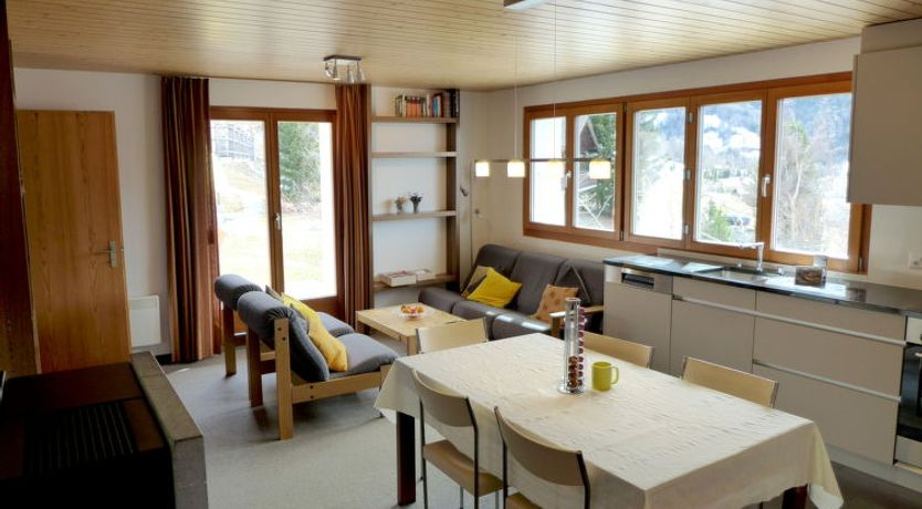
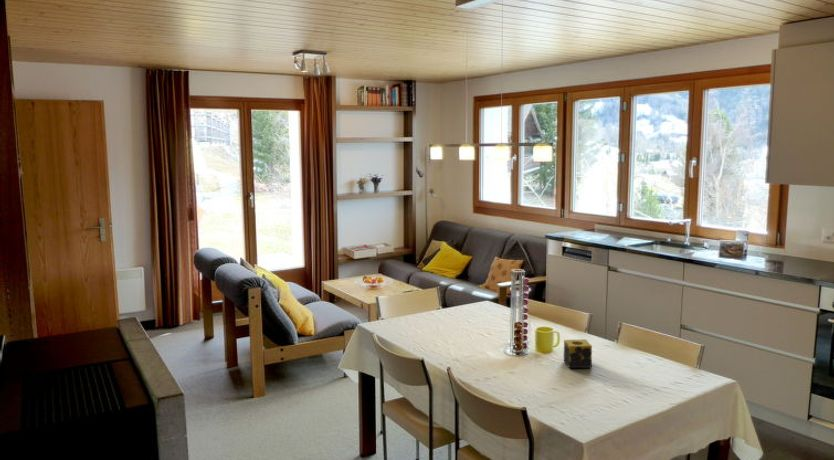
+ candle (577, 353)
